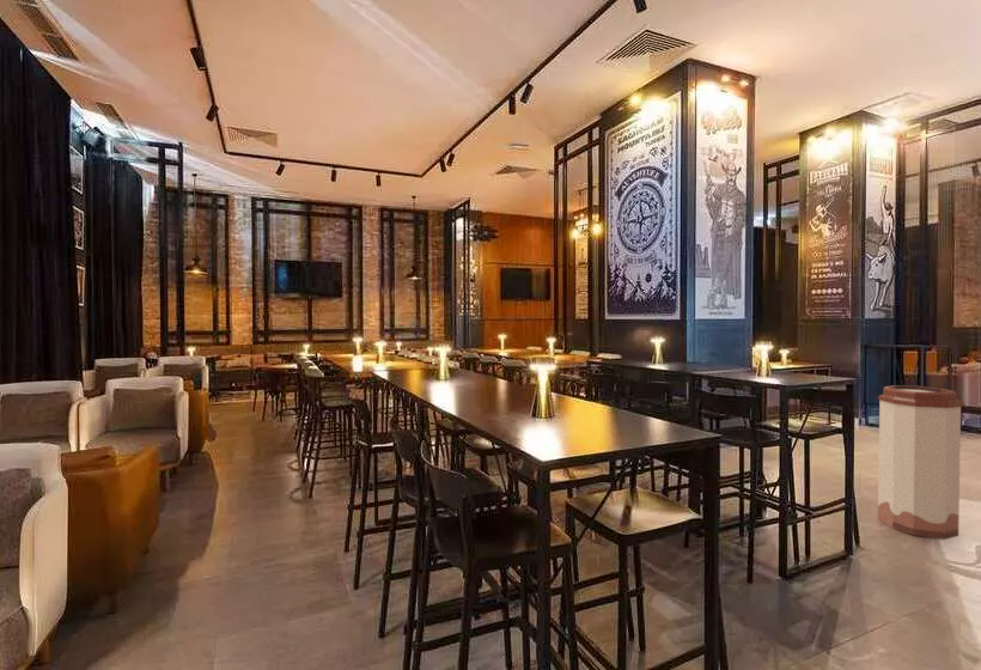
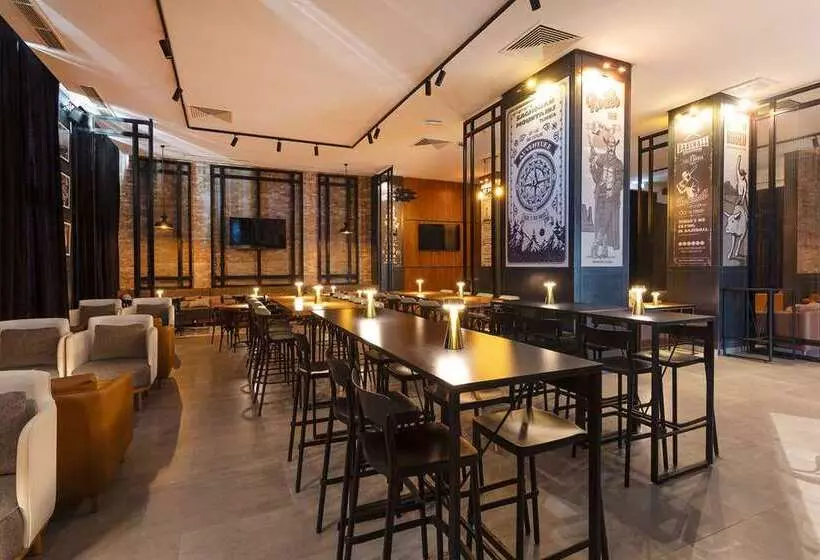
- trash can (918, 457)
